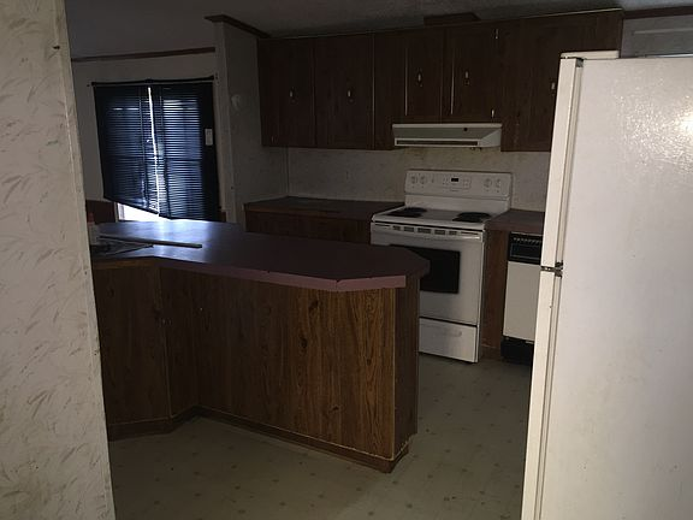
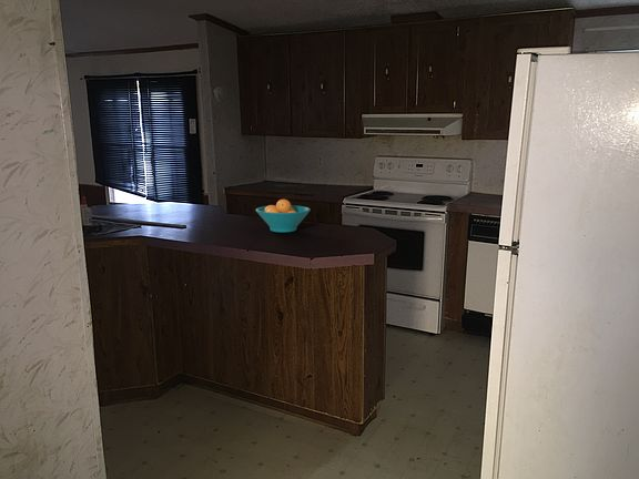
+ fruit bowl (283, 214)
